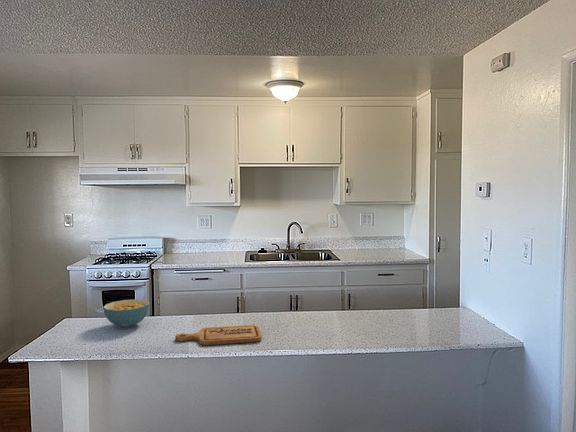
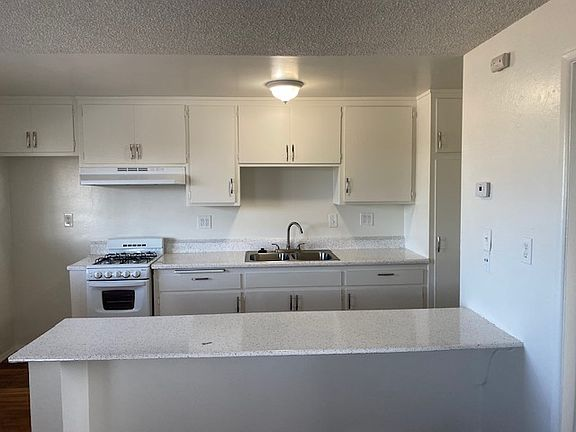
- cereal bowl (127, 315)
- cutting board (218, 335)
